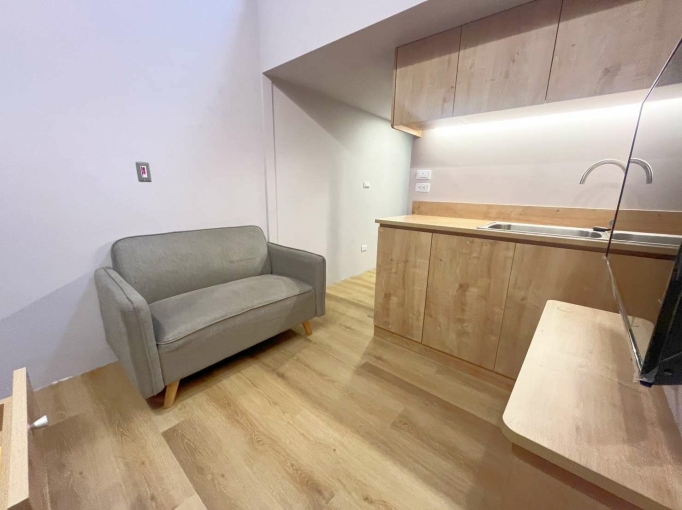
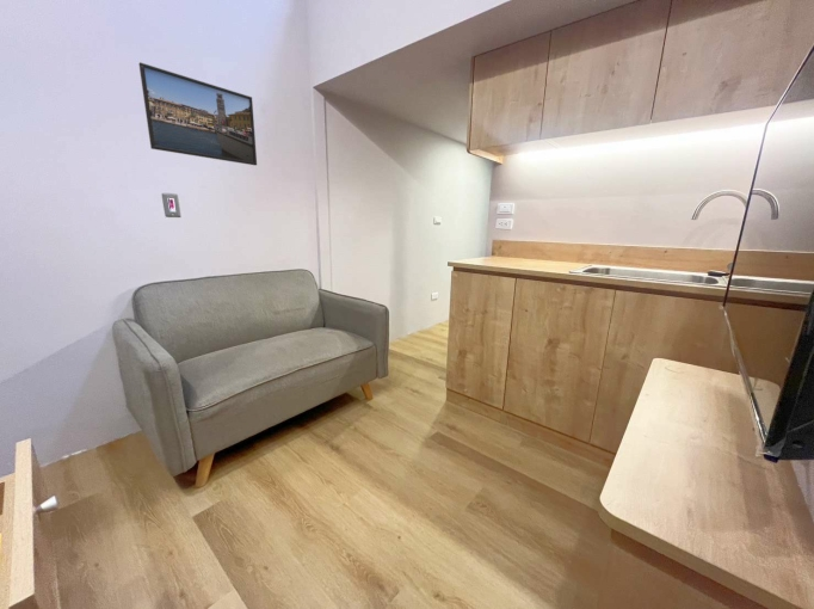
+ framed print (205, 121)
